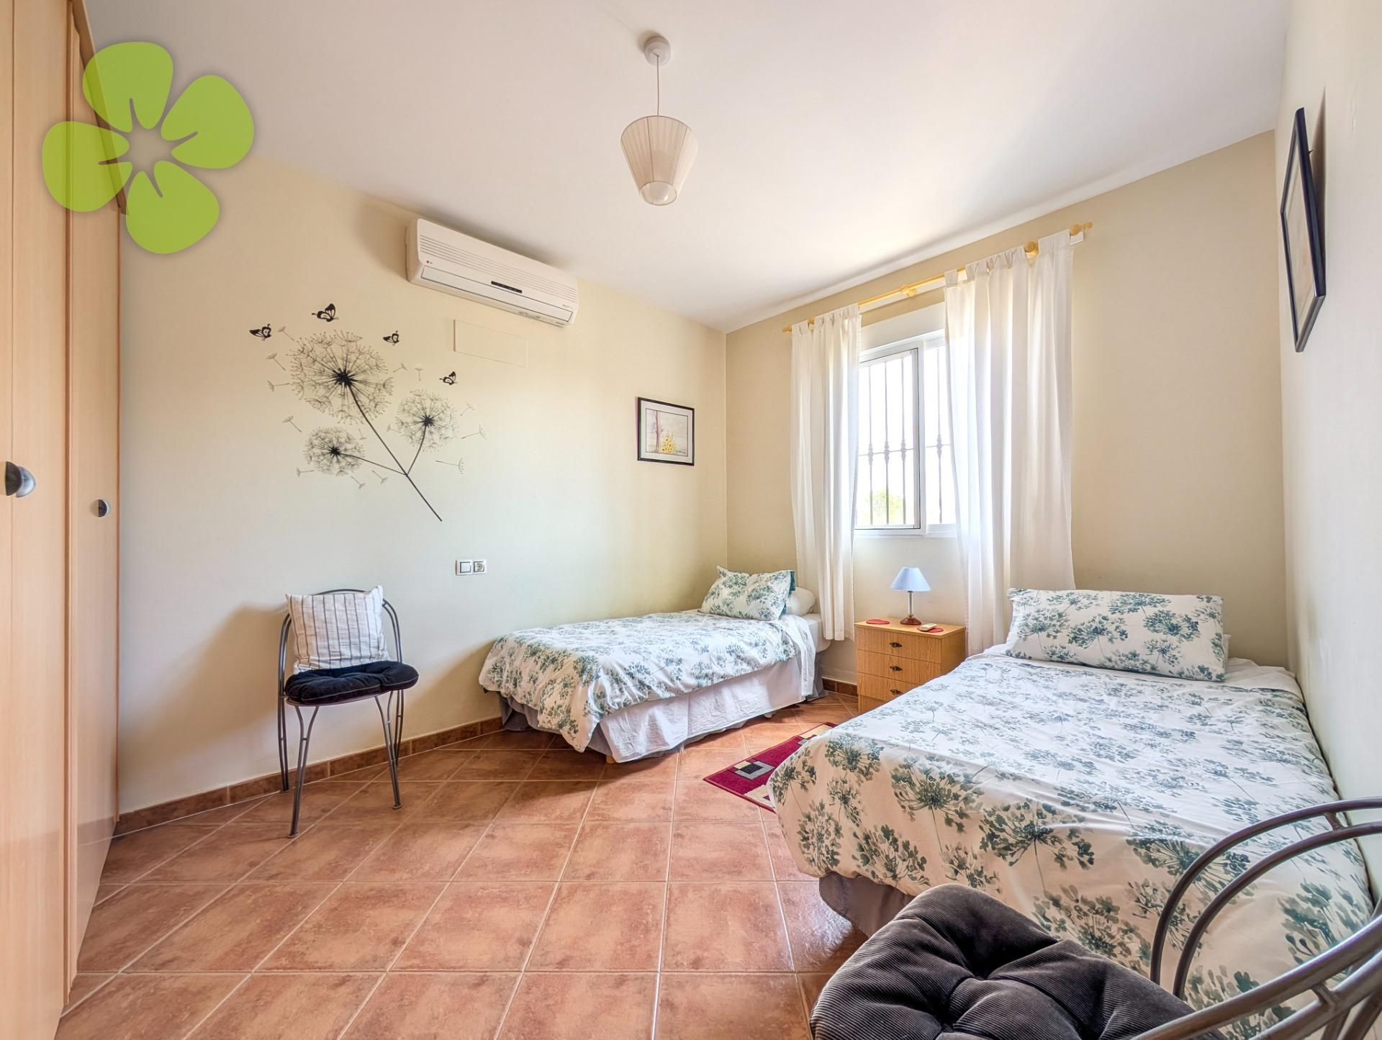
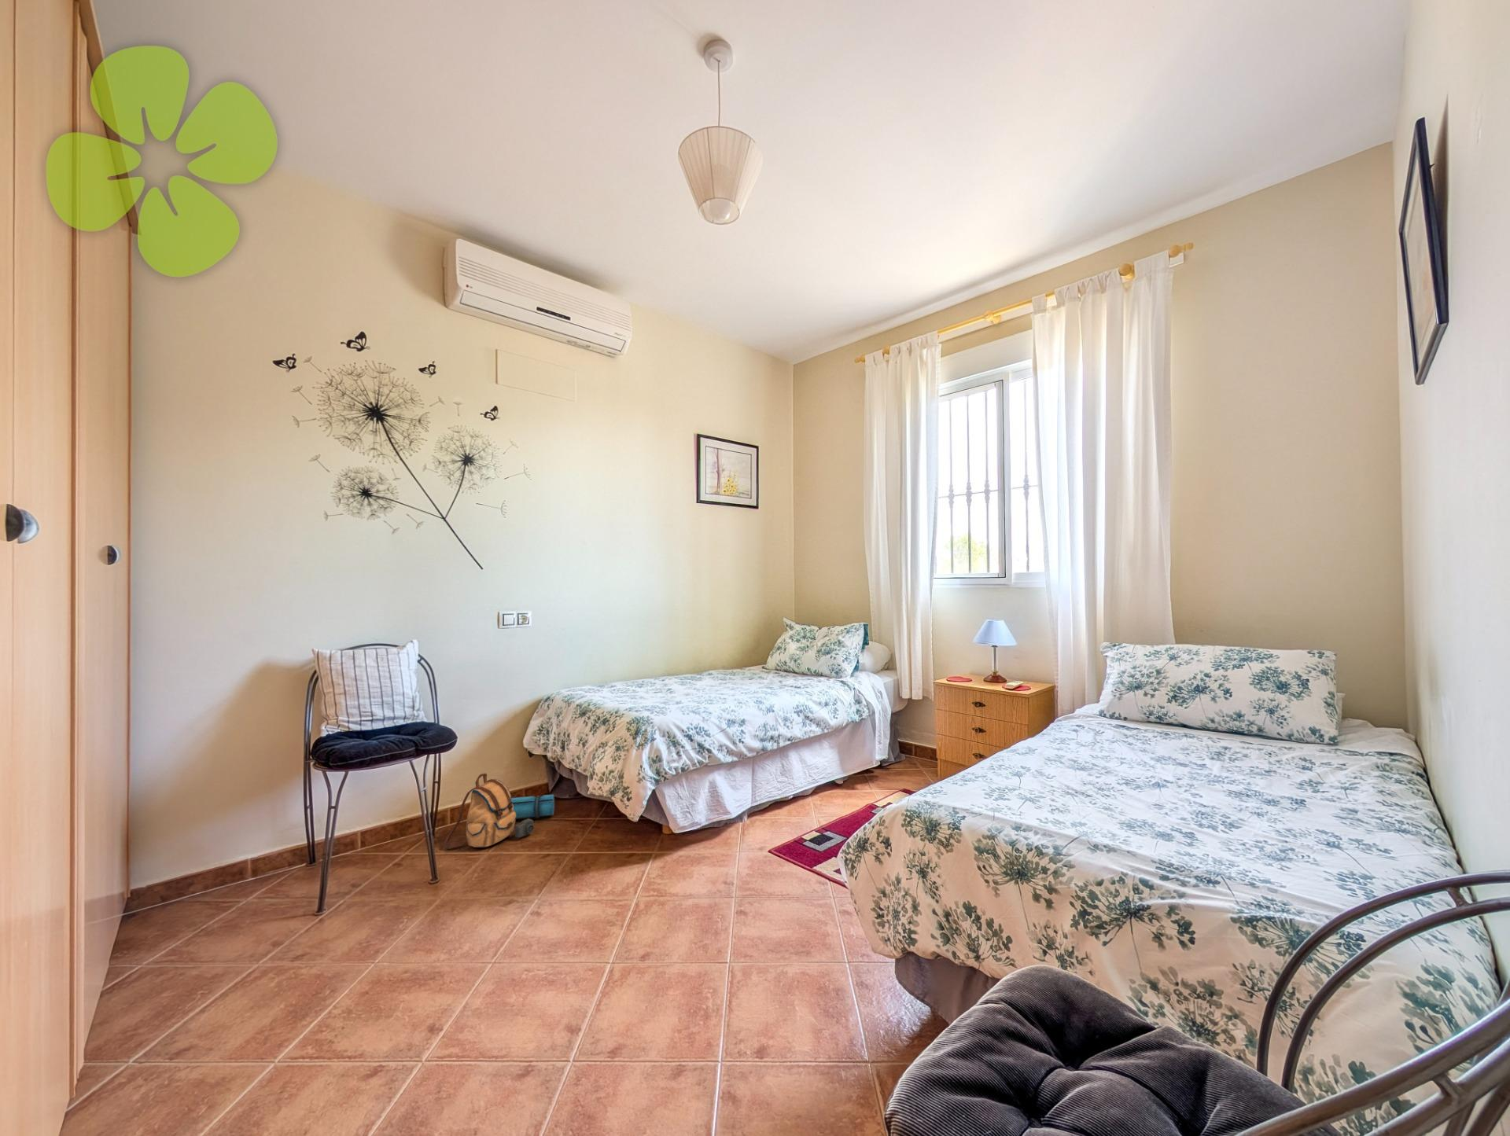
+ backpack (500, 797)
